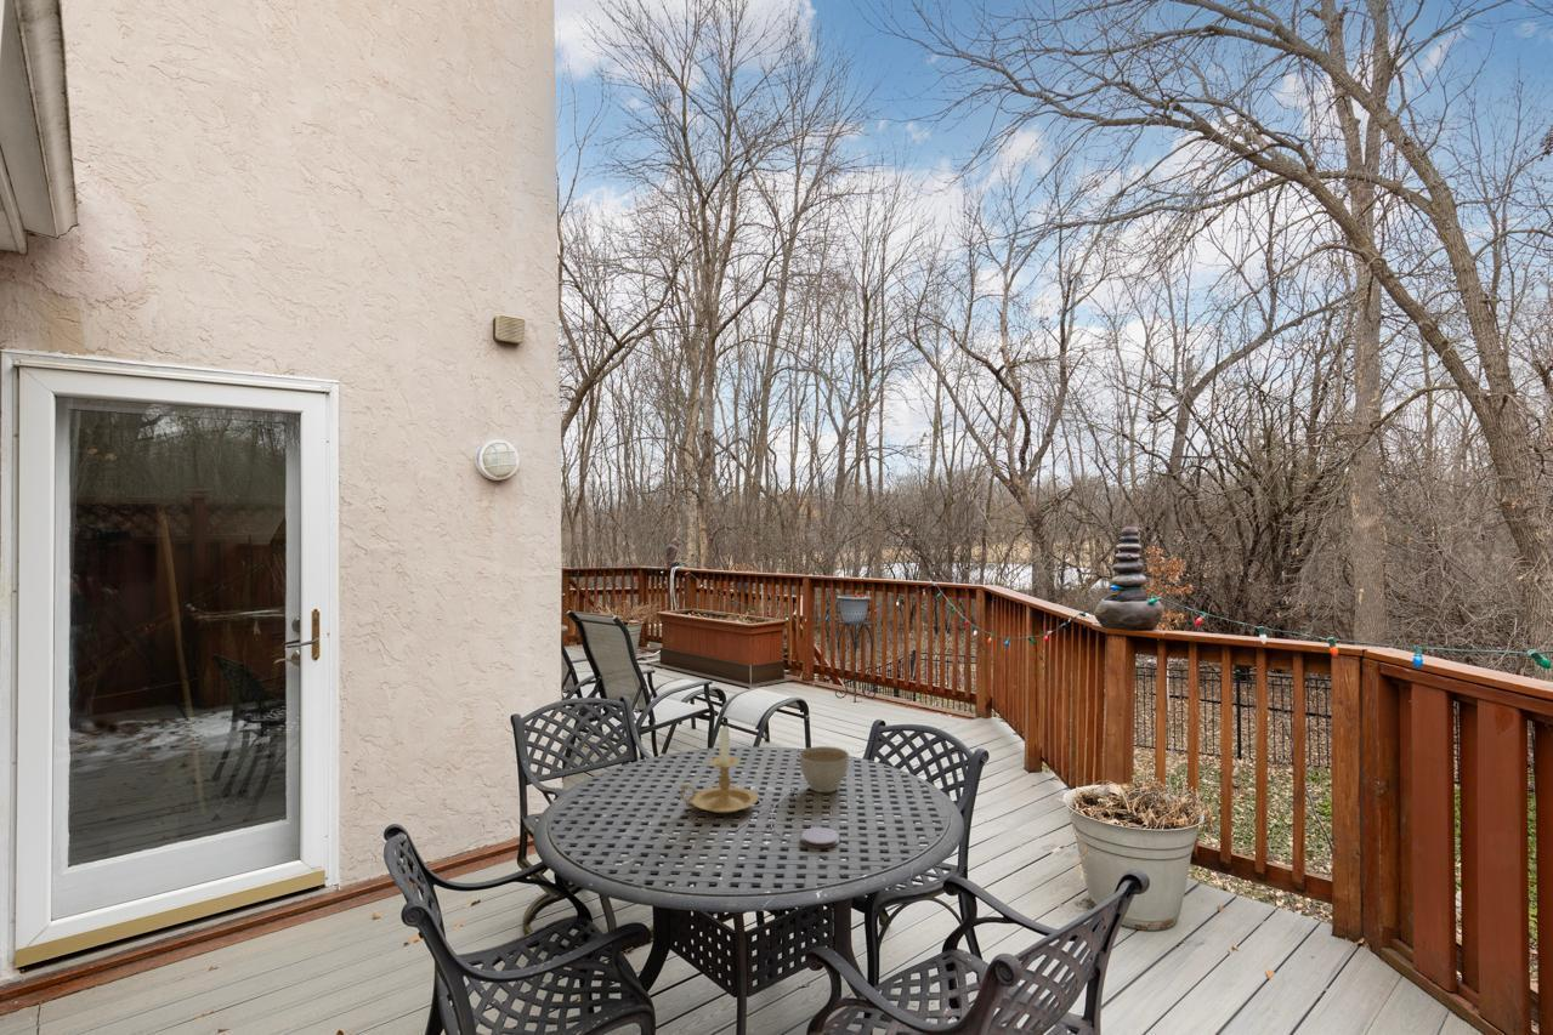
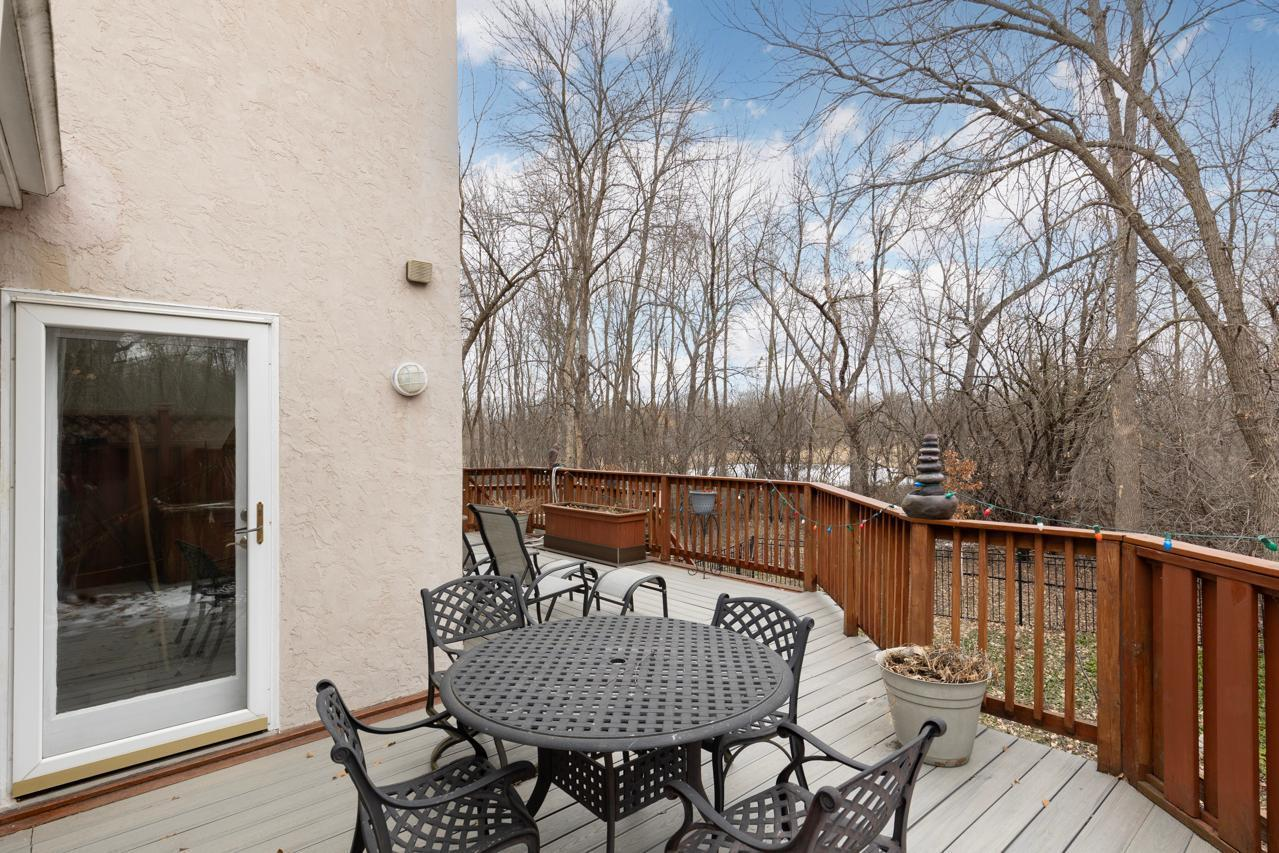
- coaster (820, 837)
- planter bowl (823, 770)
- candle holder (724, 764)
